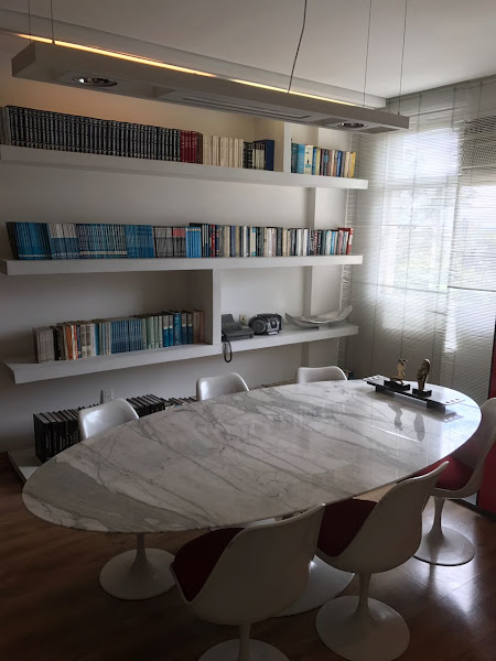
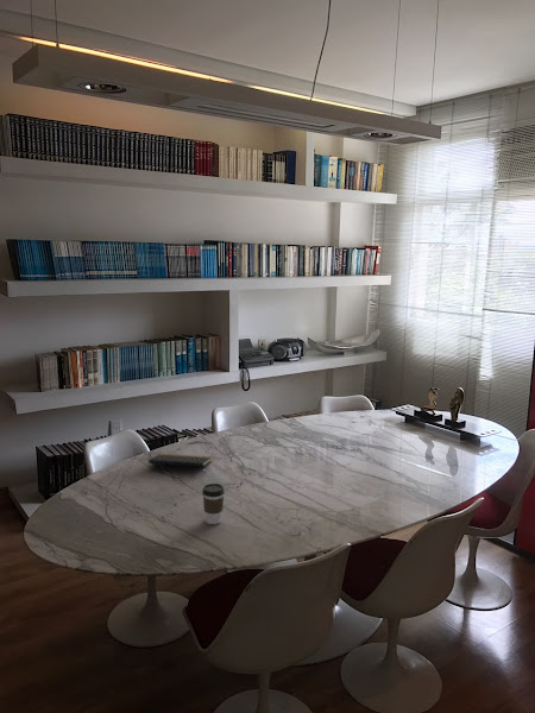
+ coffee cup (213, 504)
+ notepad (181, 460)
